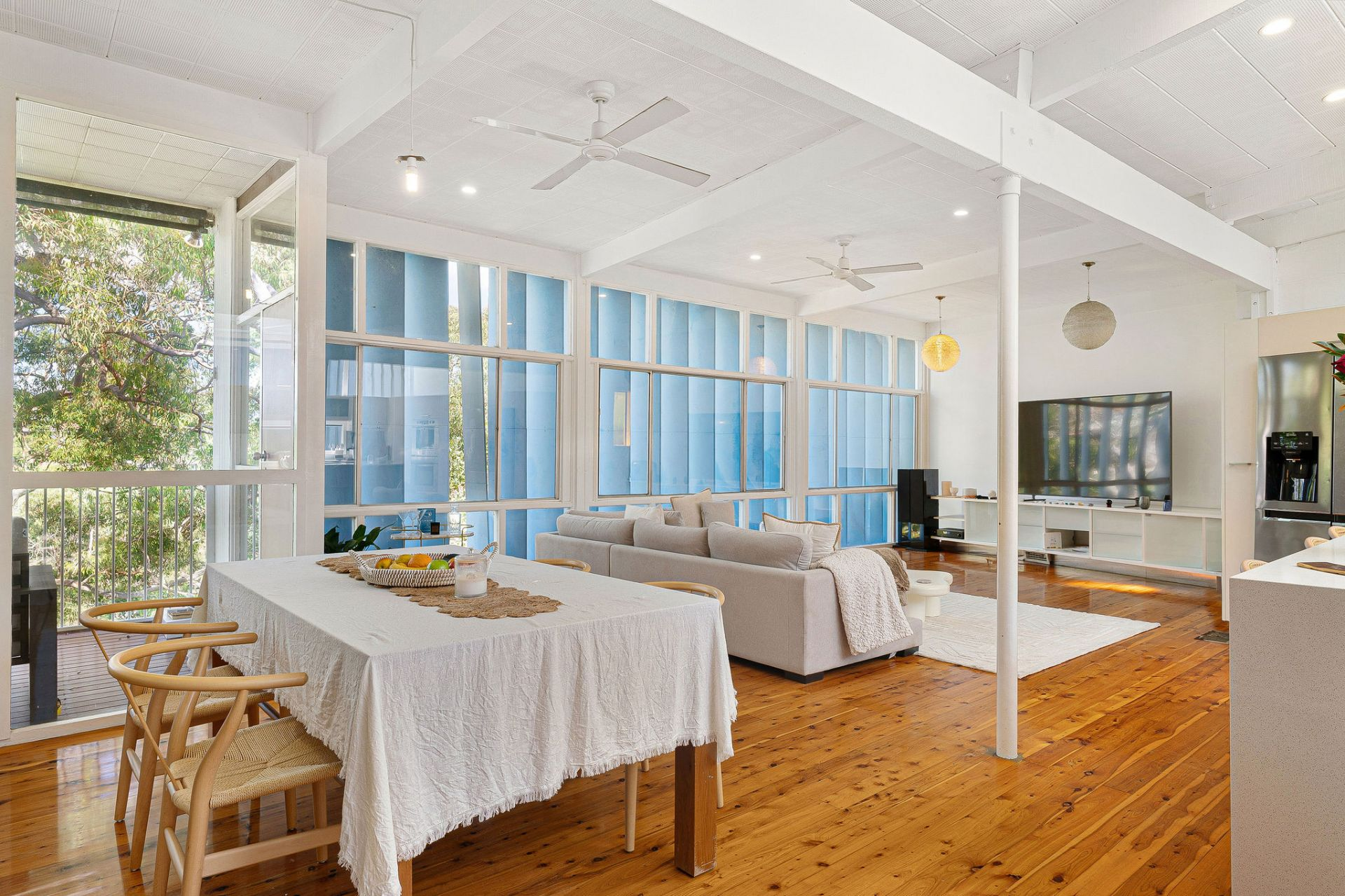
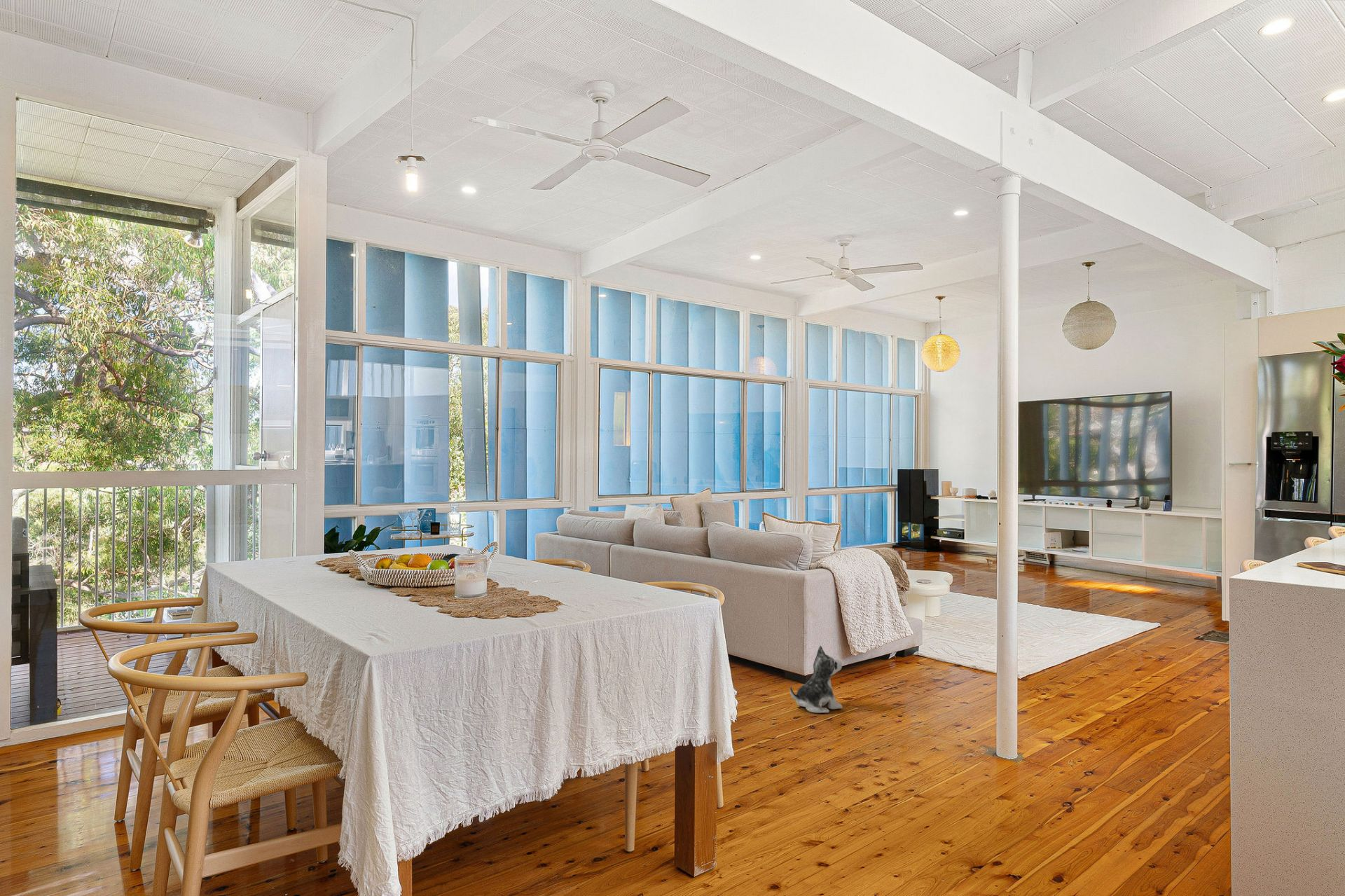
+ plush toy (815, 677)
